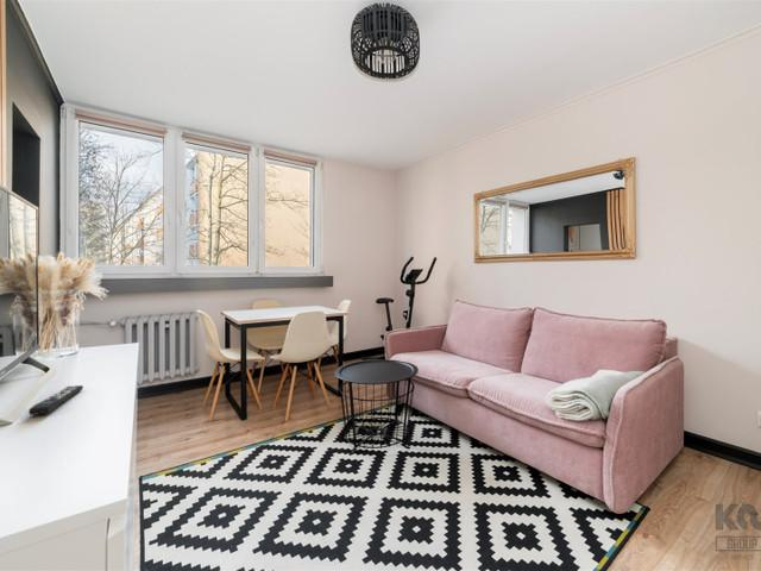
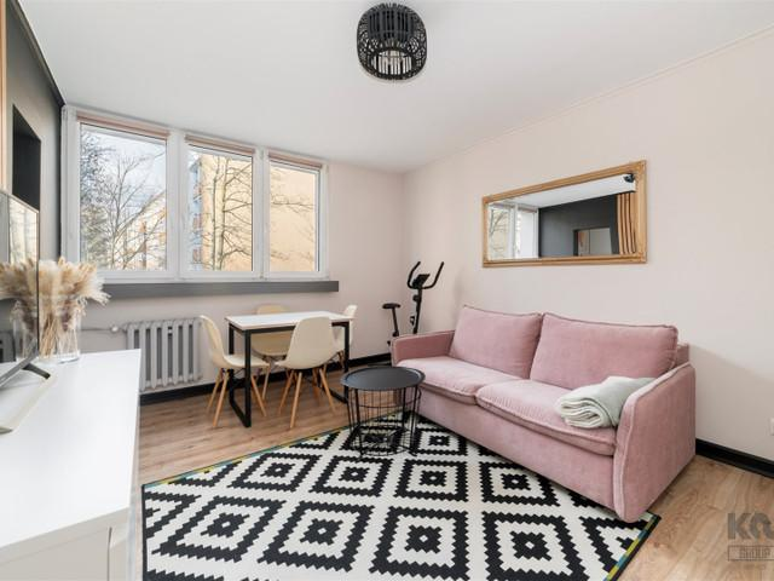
- remote control (58, 397)
